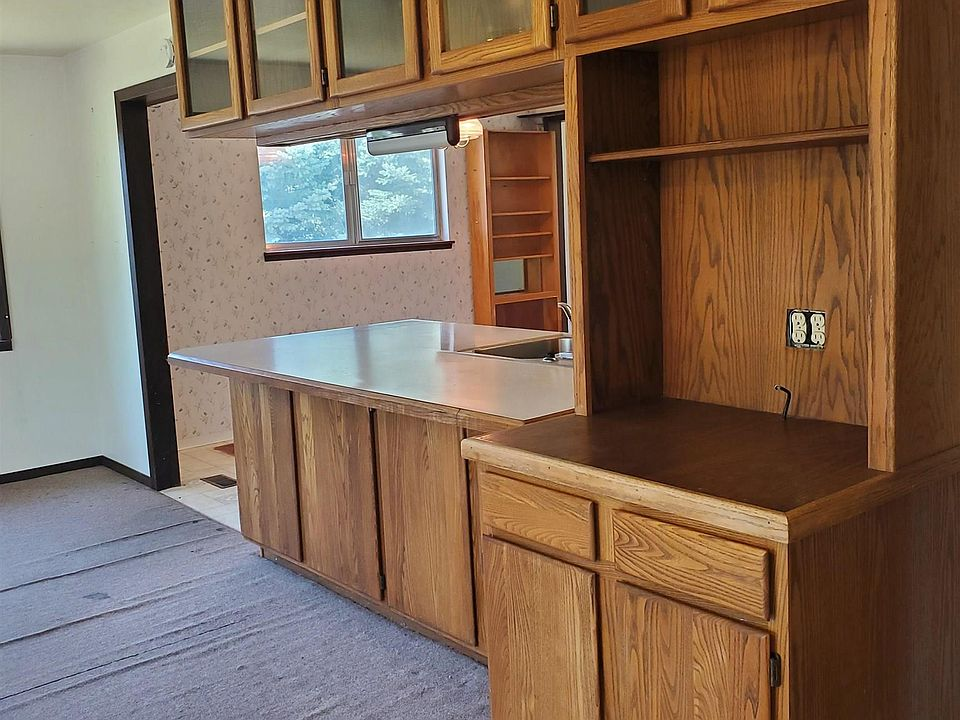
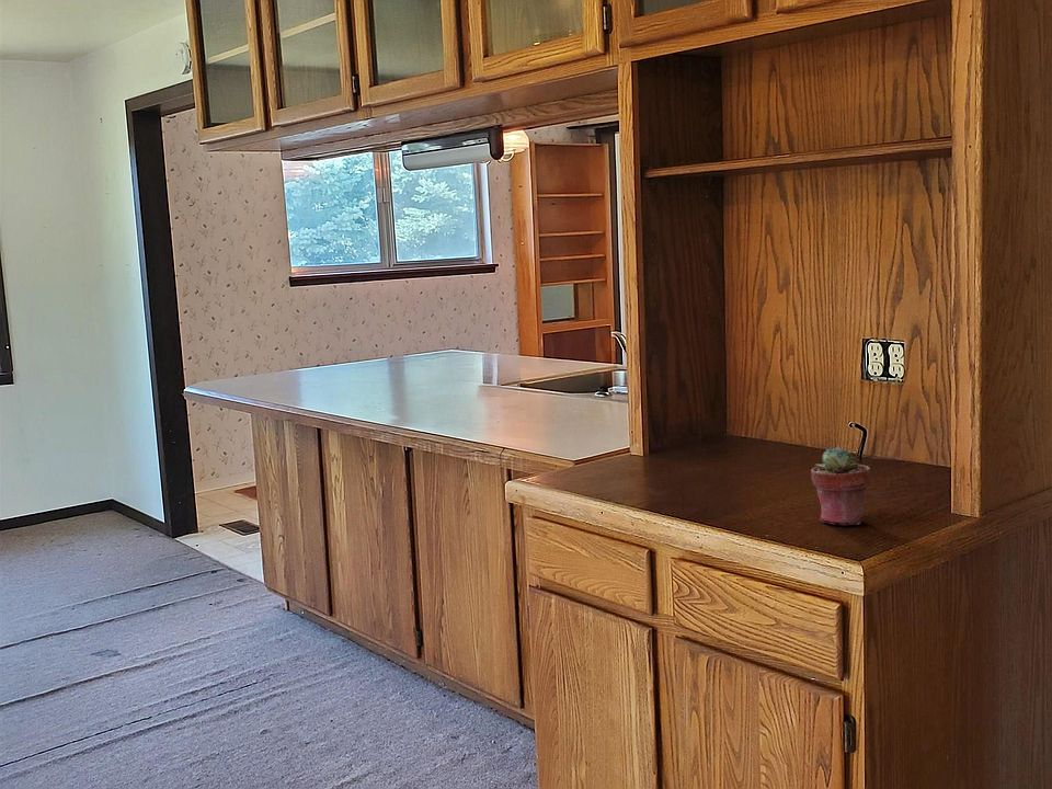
+ potted succulent (841, 483)
